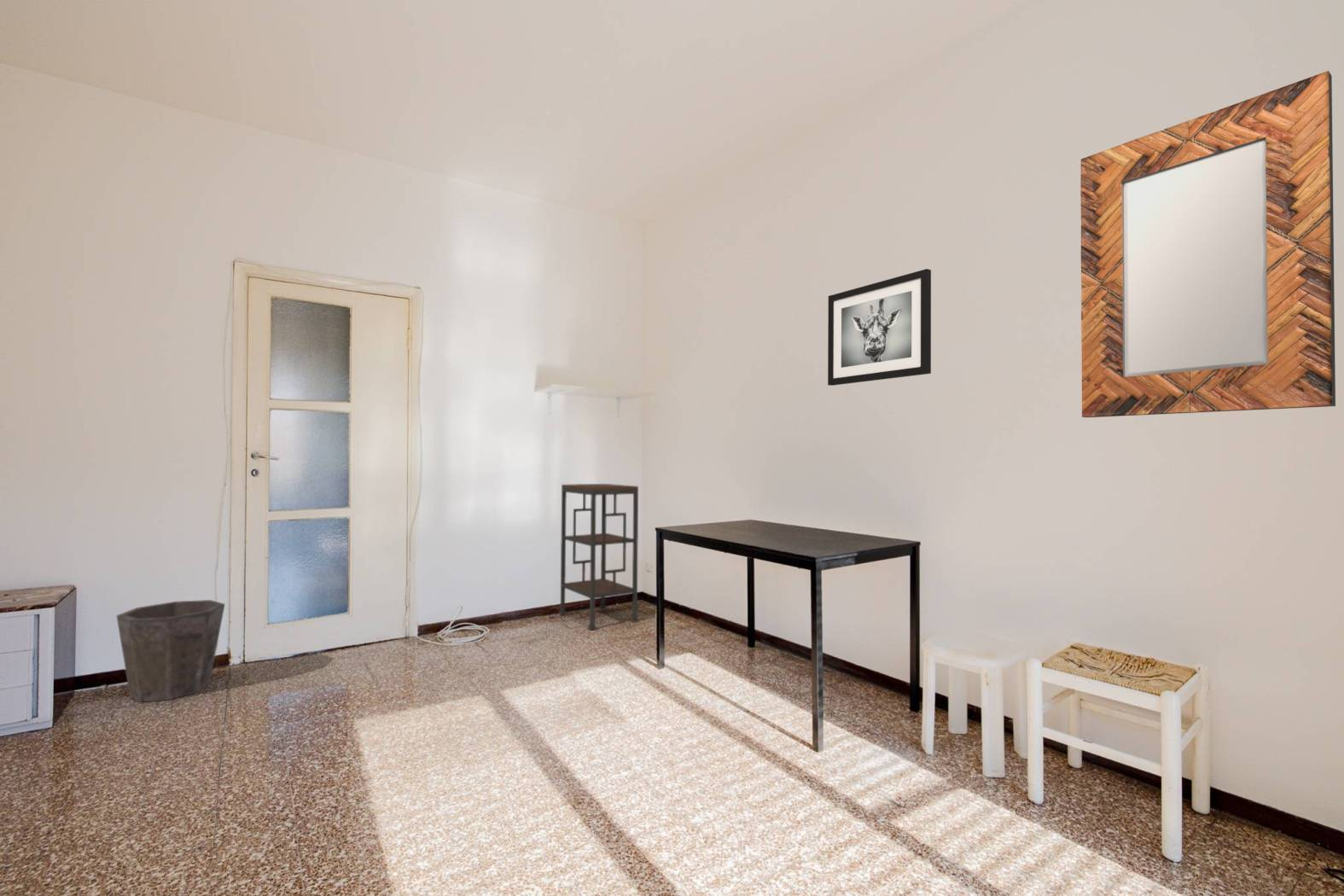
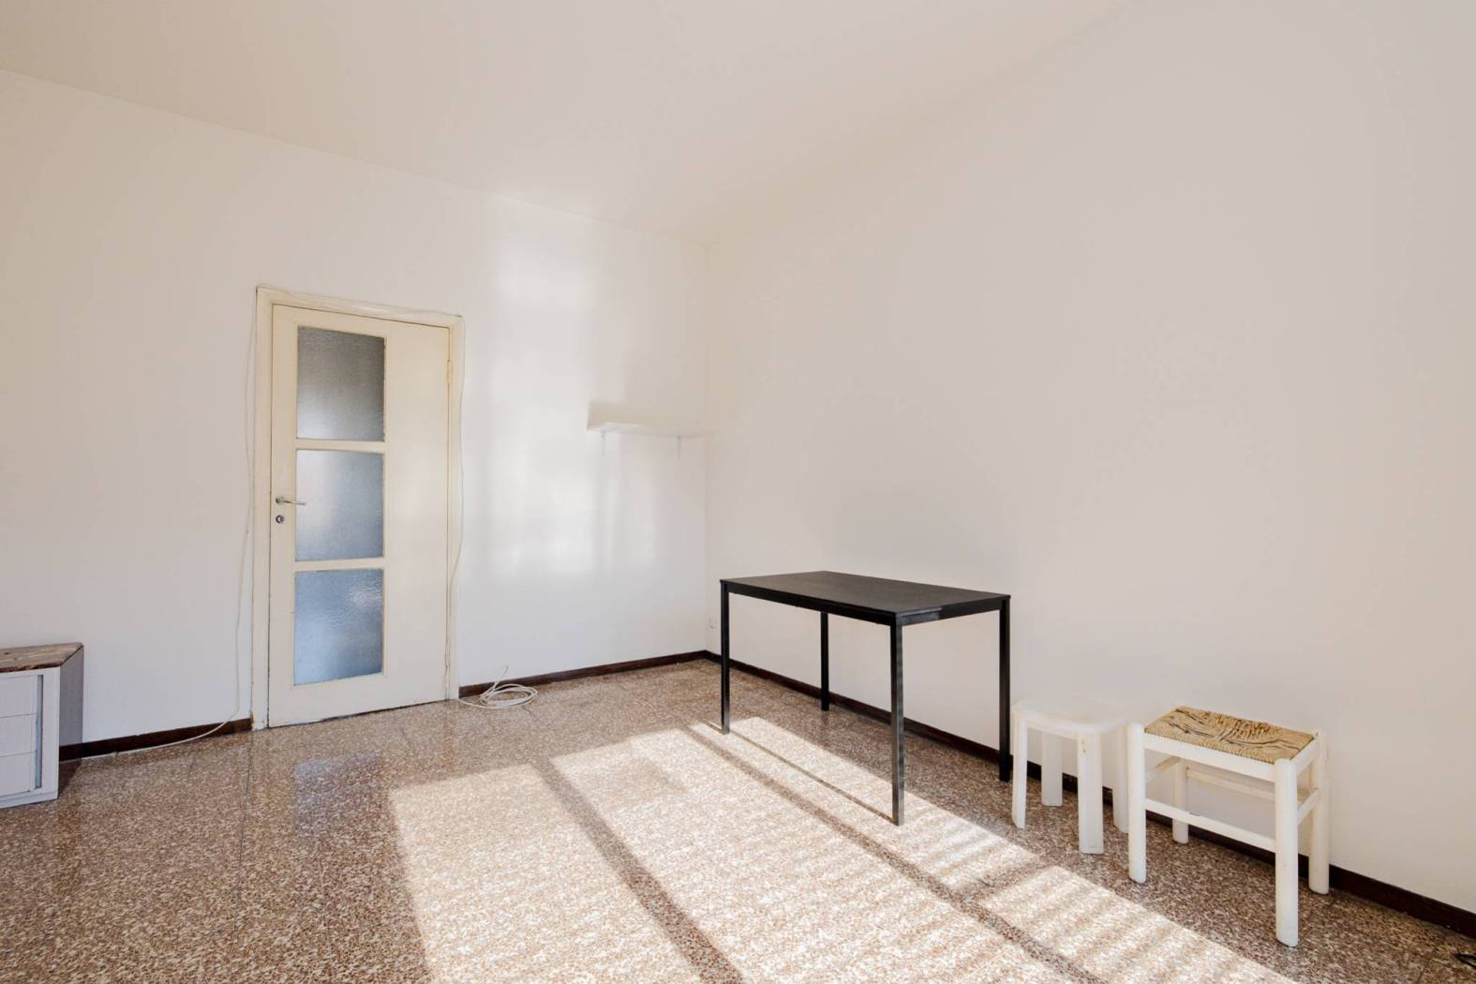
- waste bin (172, 649)
- wall art (876, 331)
- home mirror (1191, 266)
- shelving unit (595, 551)
